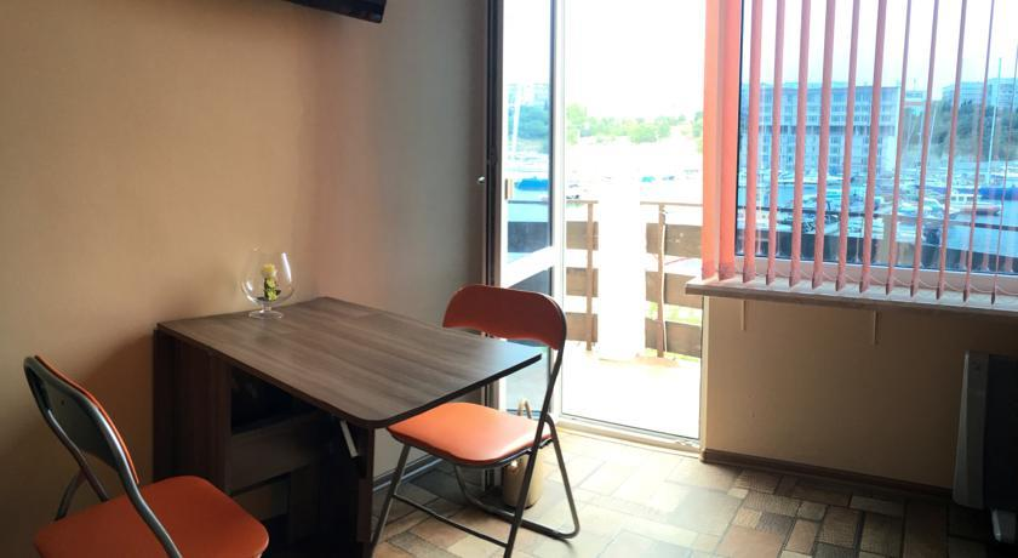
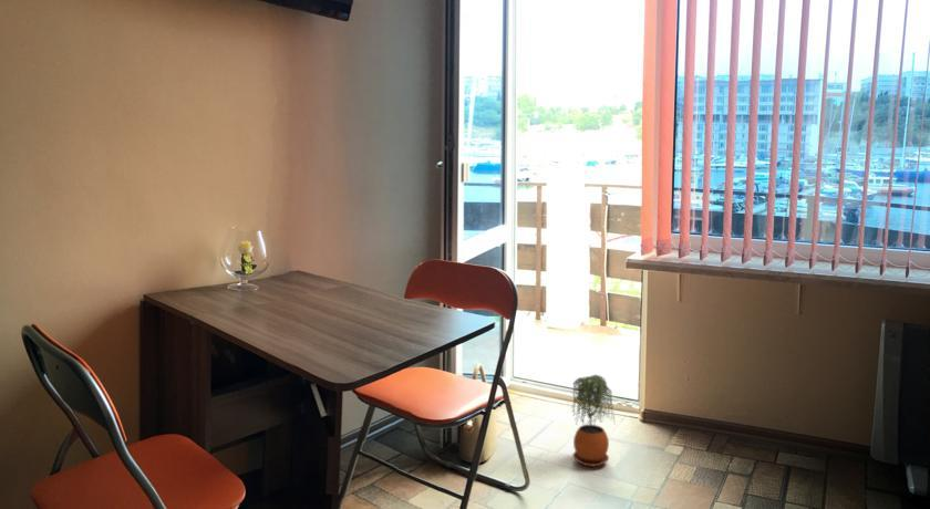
+ potted plant (592, 419)
